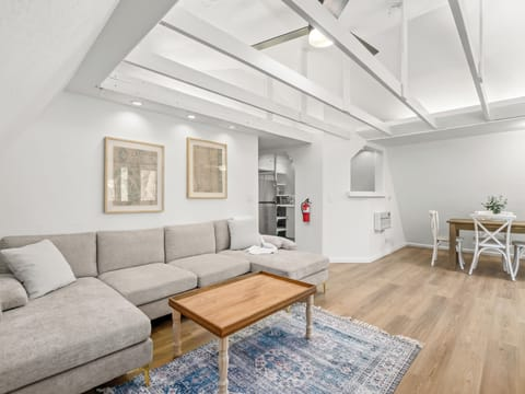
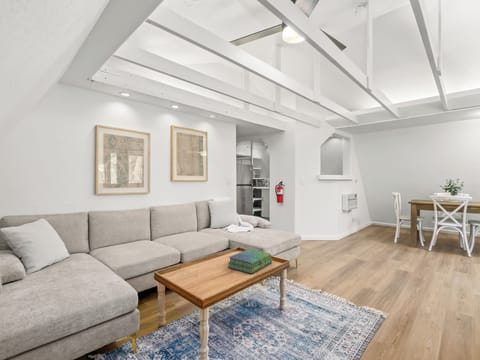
+ stack of books (250, 260)
